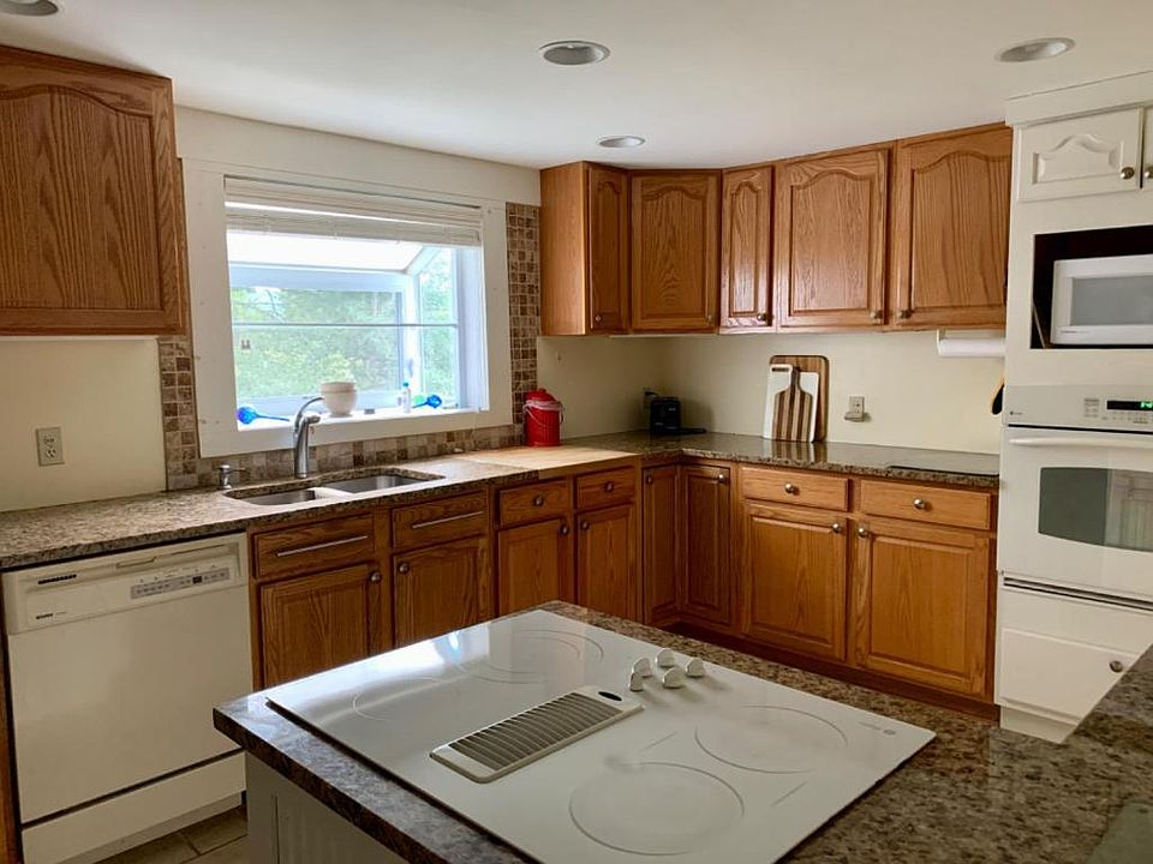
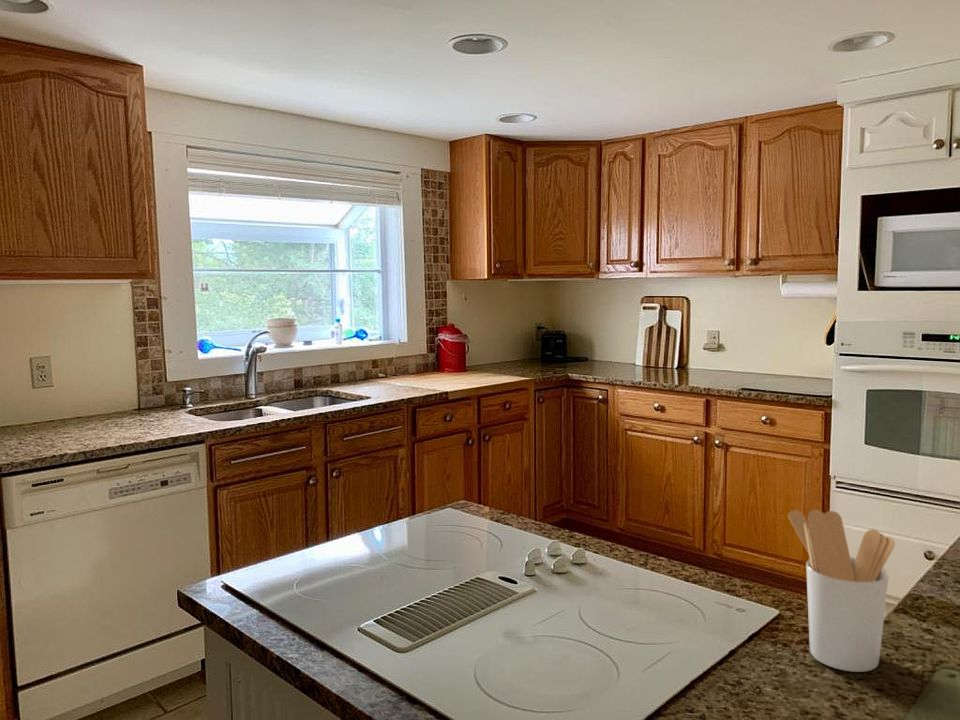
+ utensil holder (834, 583)
